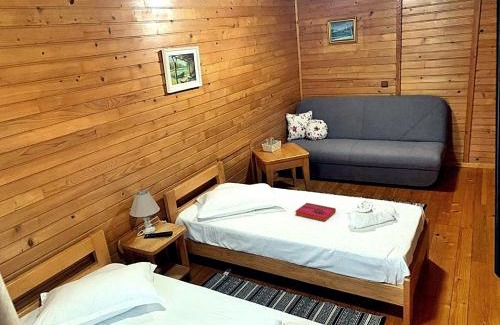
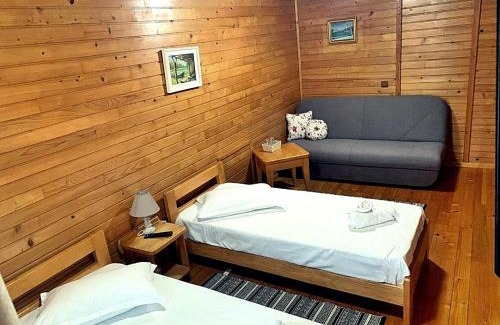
- hardback book (315, 211)
